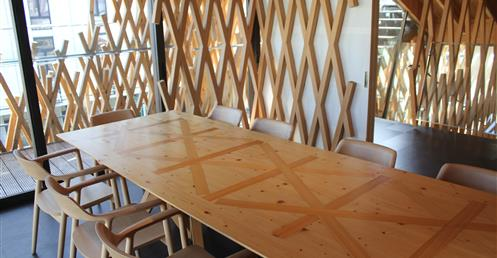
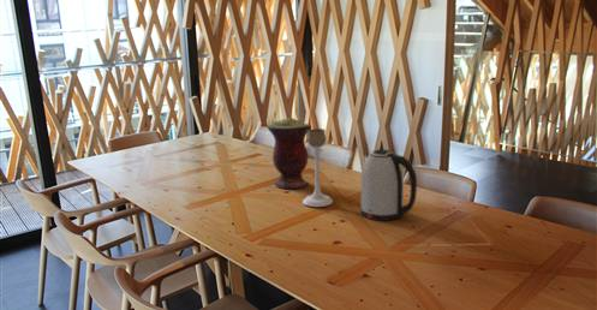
+ kettle (388, 183)
+ candle holder (316, 166)
+ vase (289, 150)
